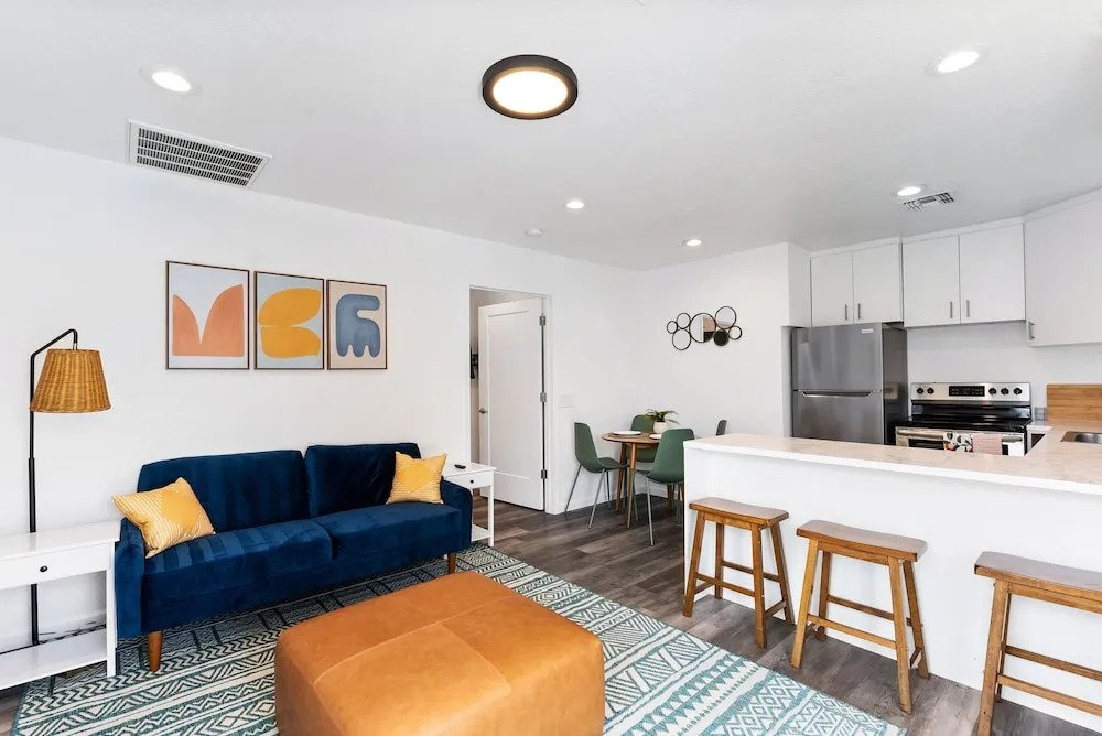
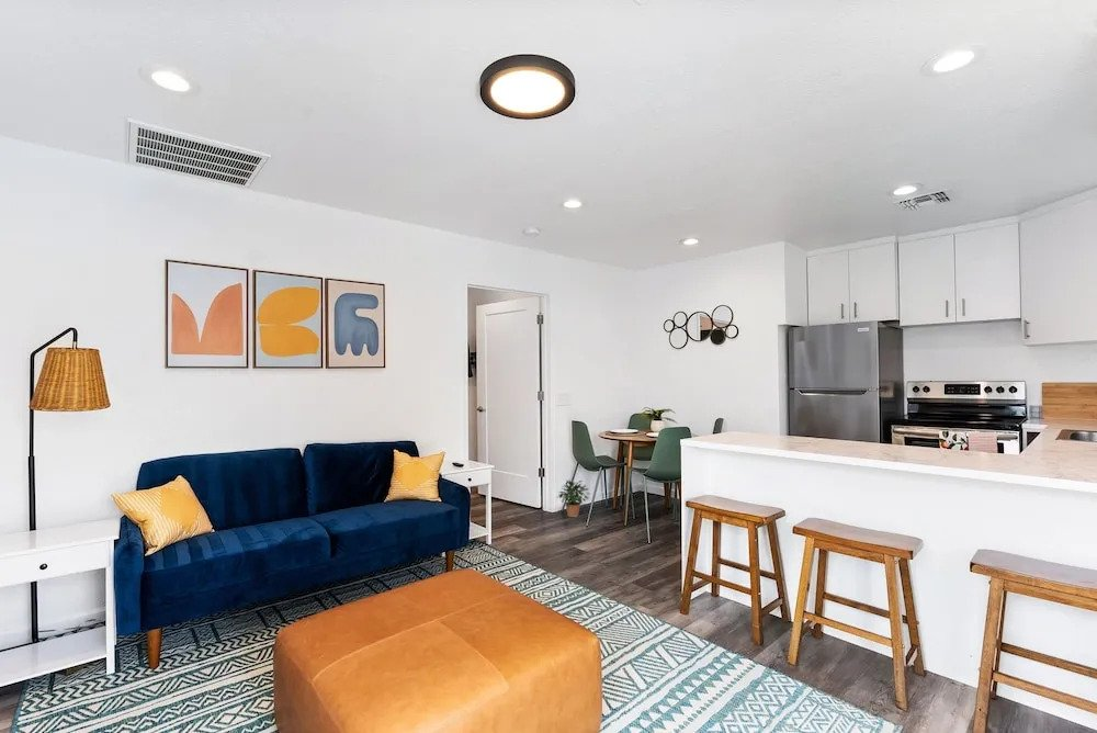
+ potted plant (575, 496)
